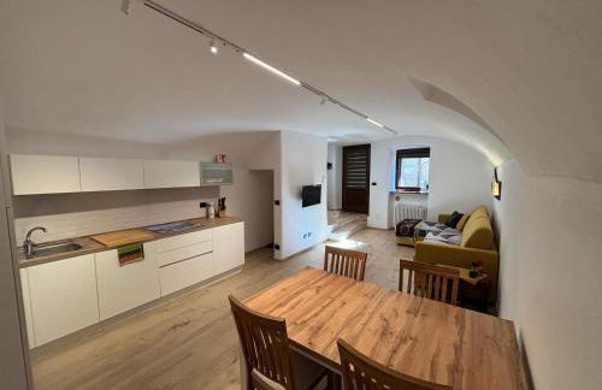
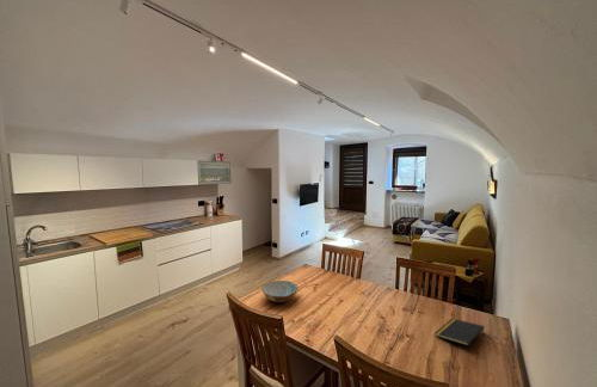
+ bowl (279, 293)
+ notepad (458, 330)
